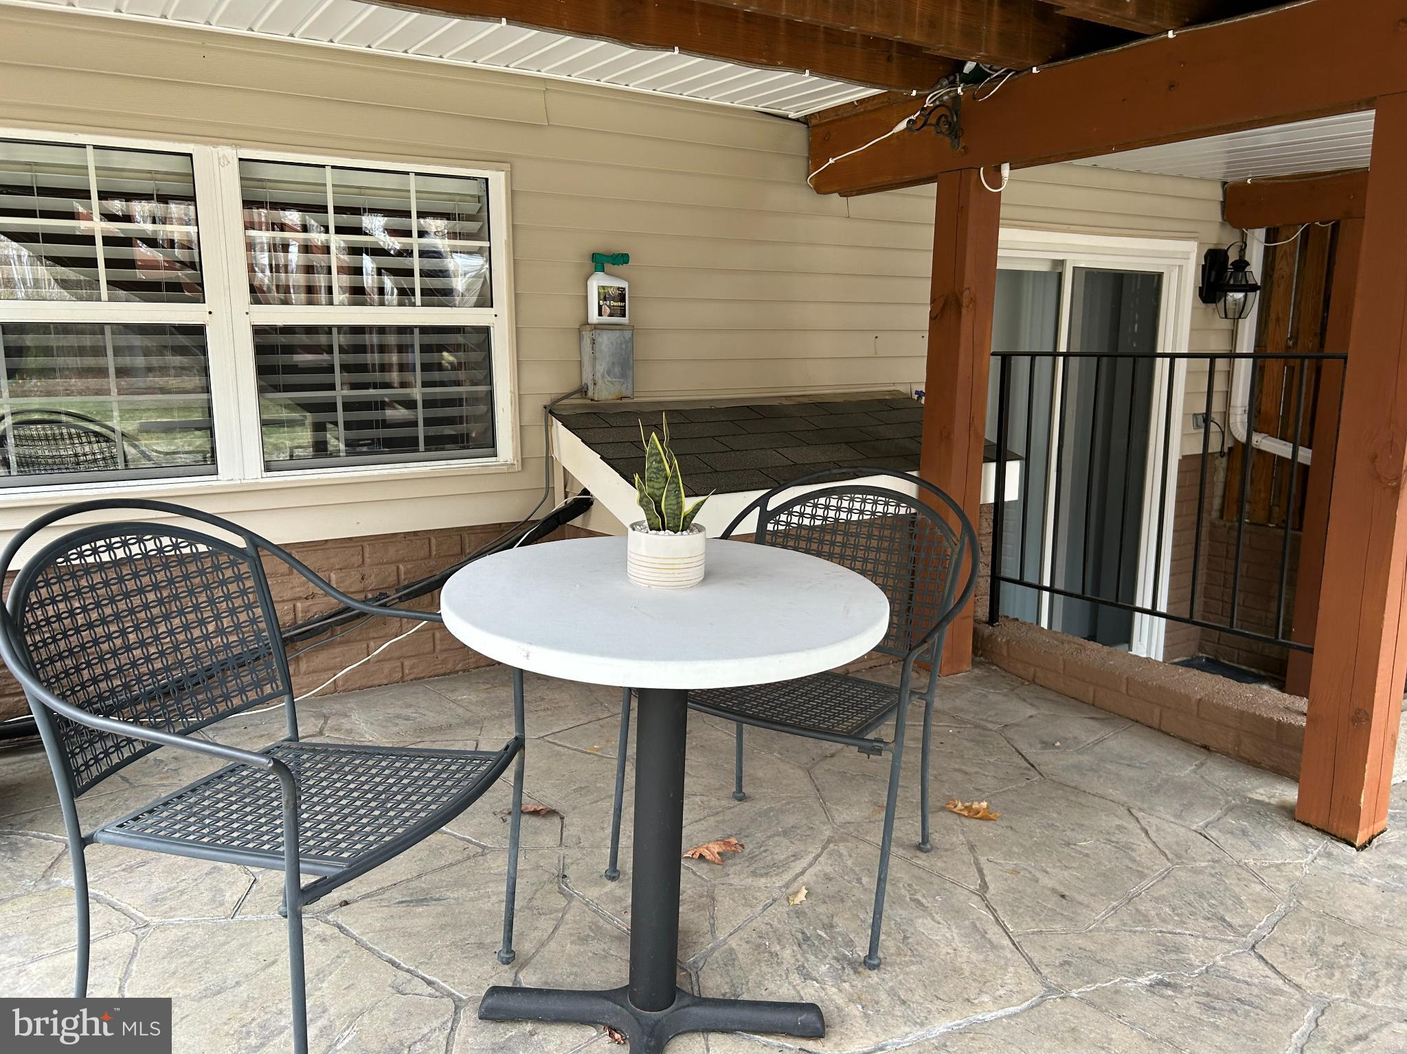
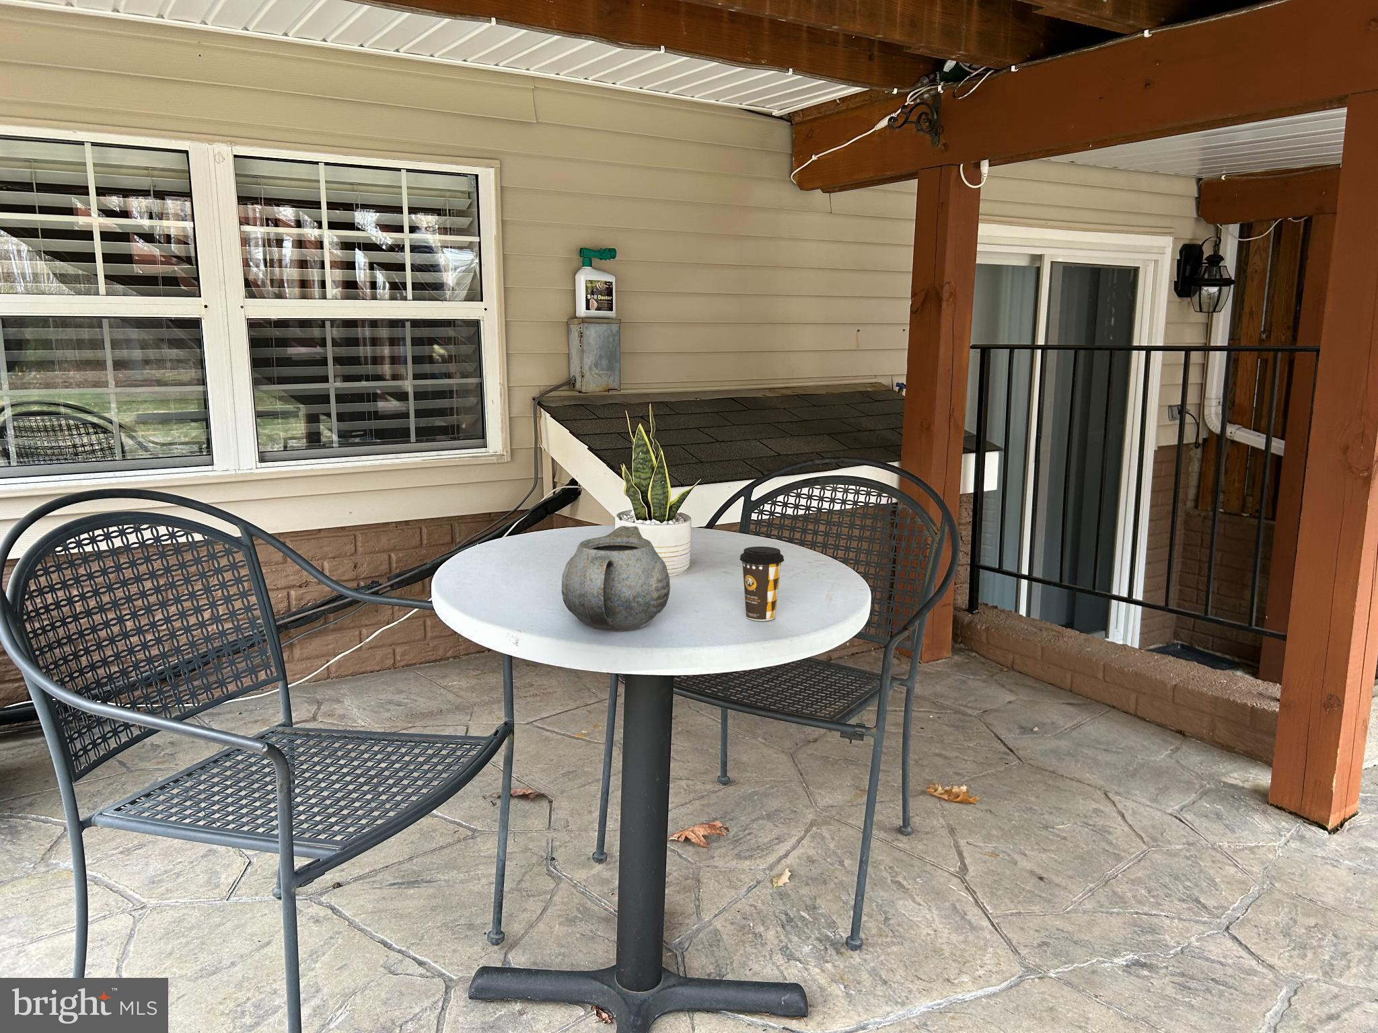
+ teapot (614, 582)
+ coffee cup (761, 583)
